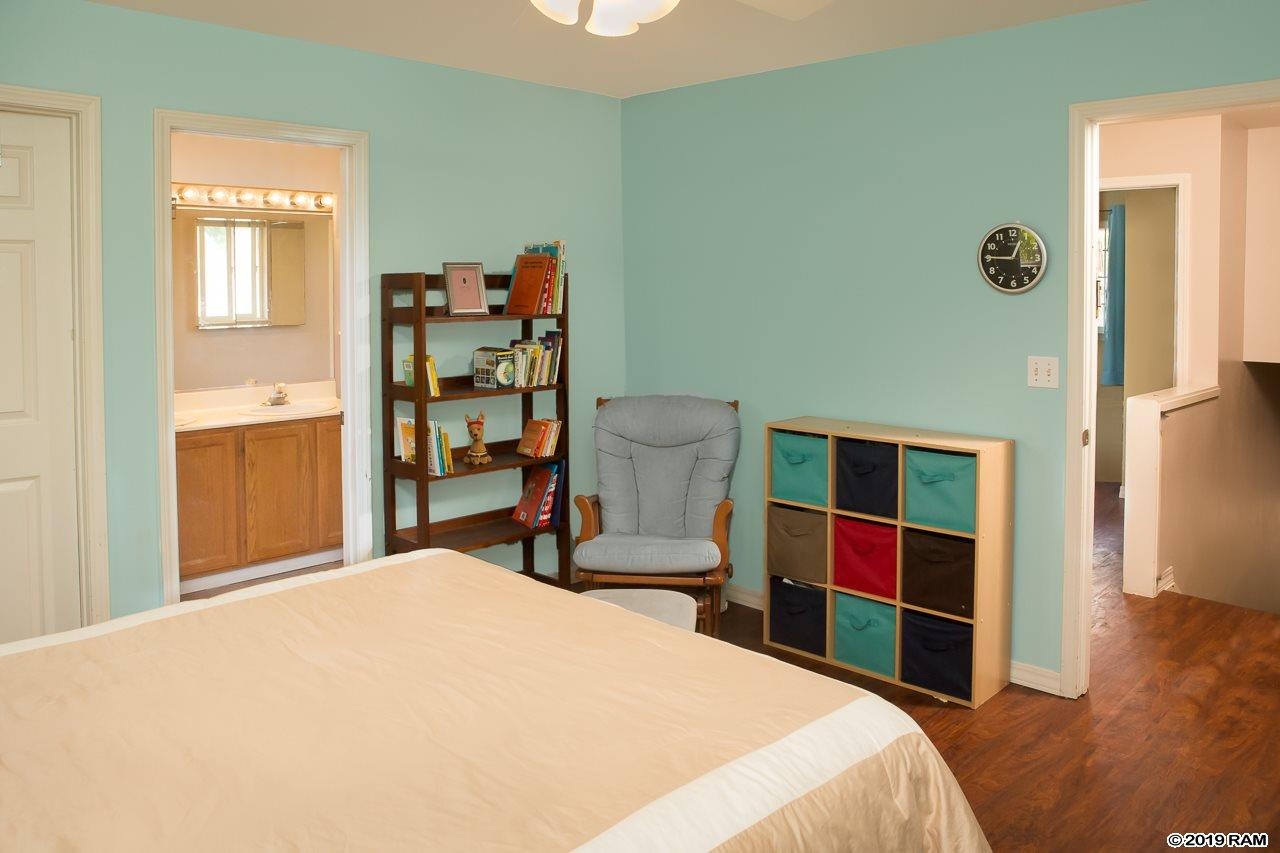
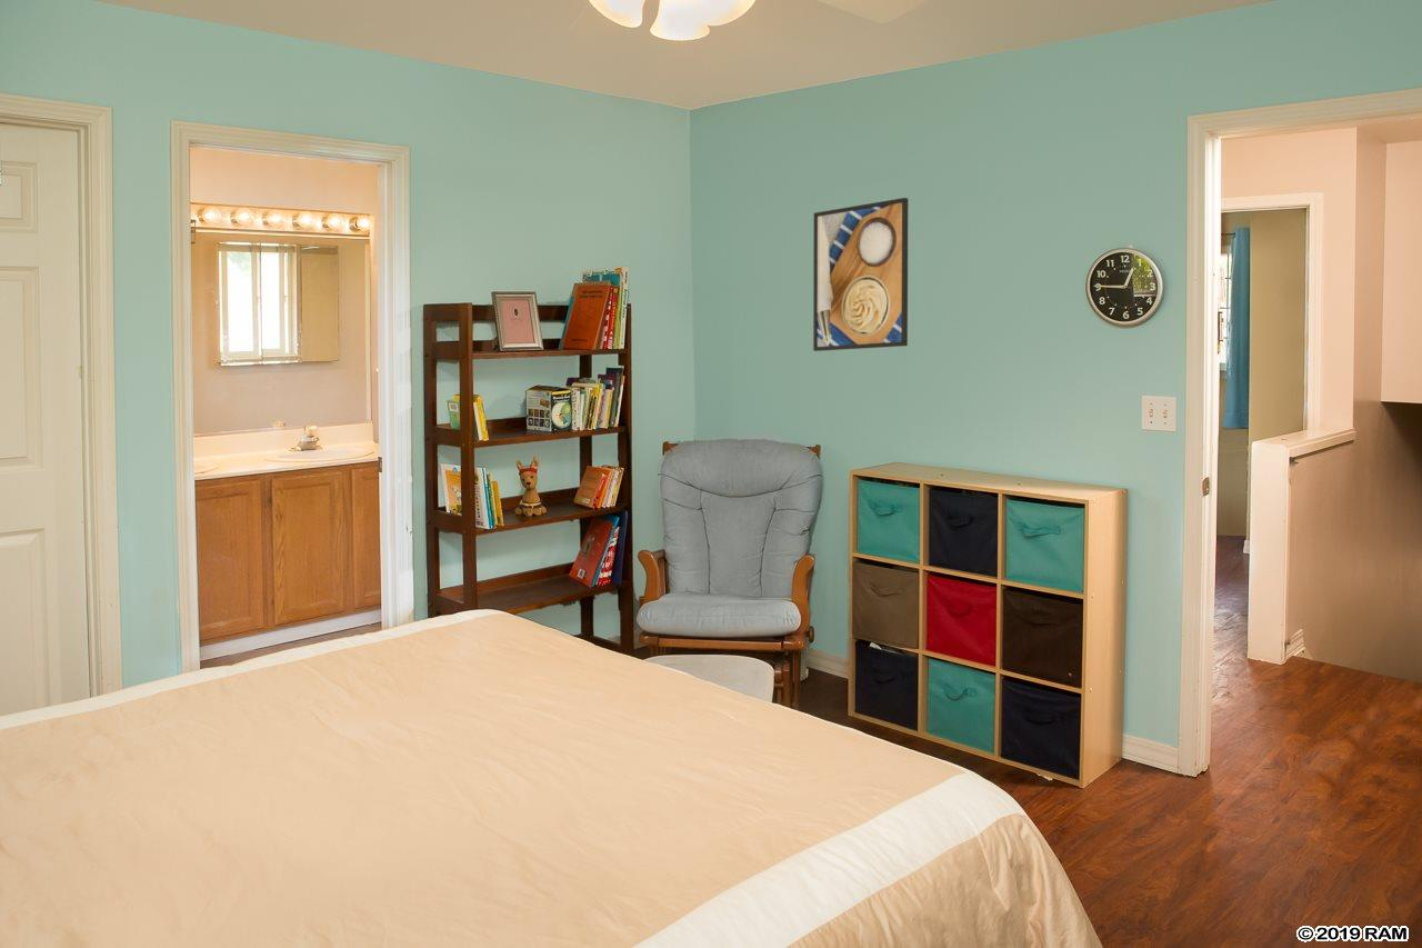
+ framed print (859, 277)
